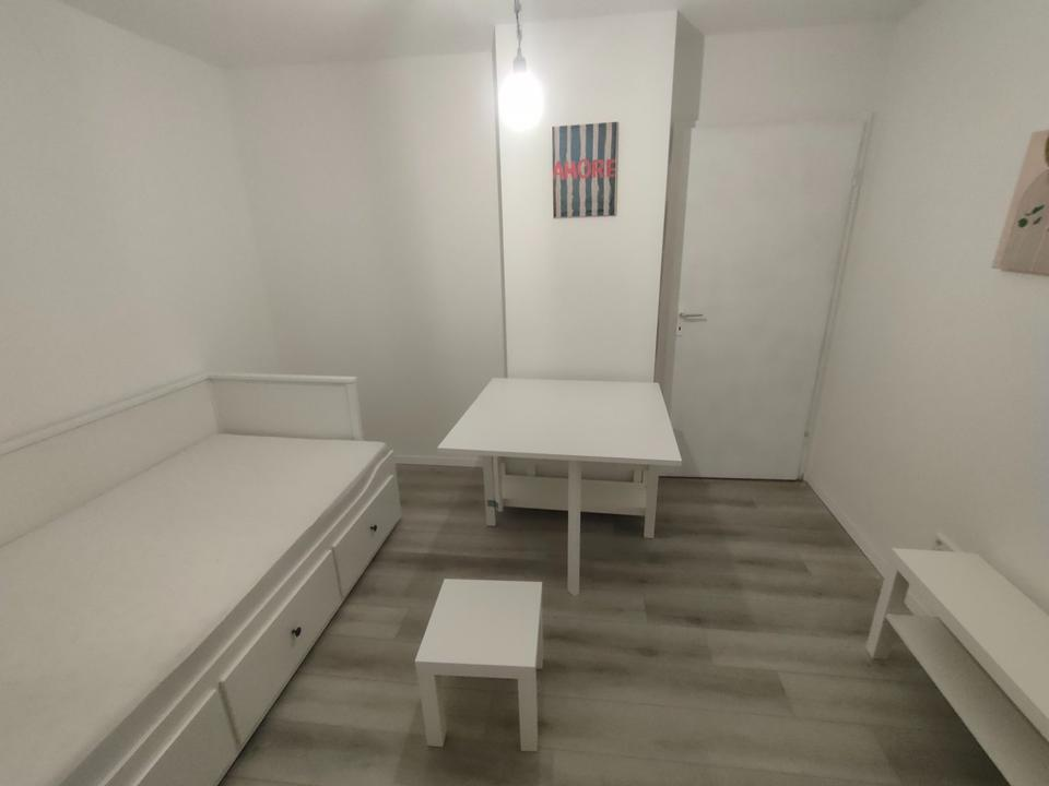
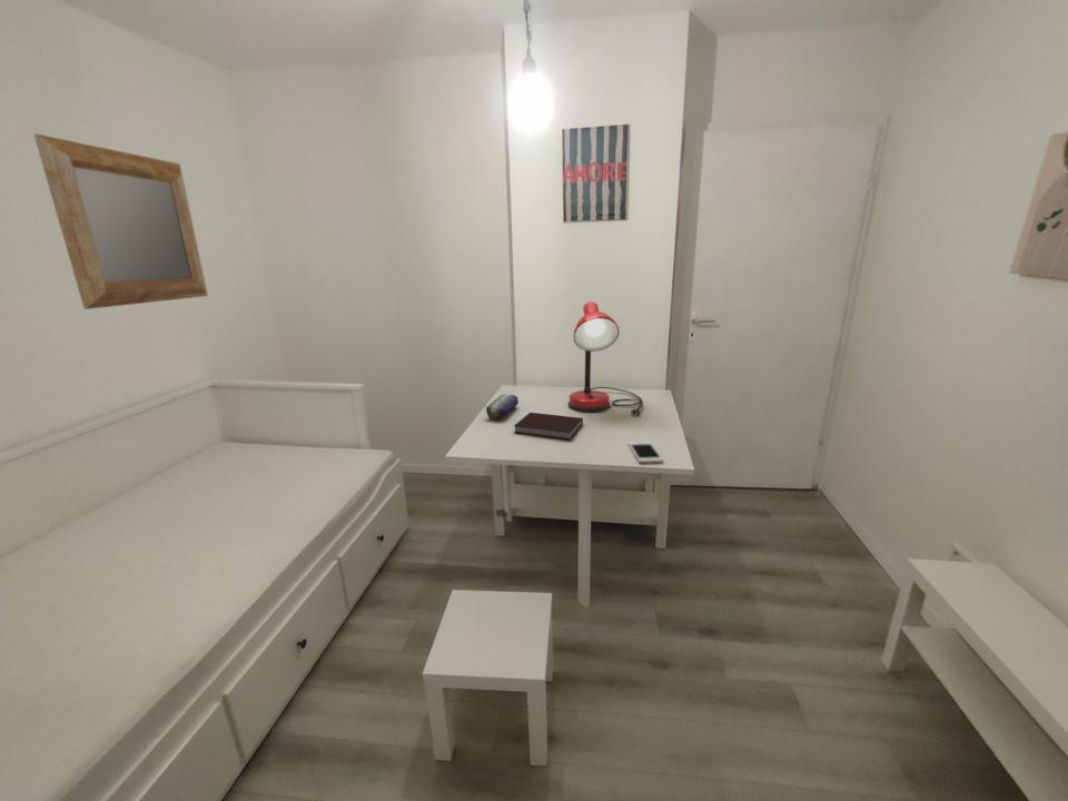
+ notebook (548, 425)
+ mirror (140, 229)
+ cell phone (644, 451)
+ pencil case (503, 405)
+ desk lamp (606, 347)
